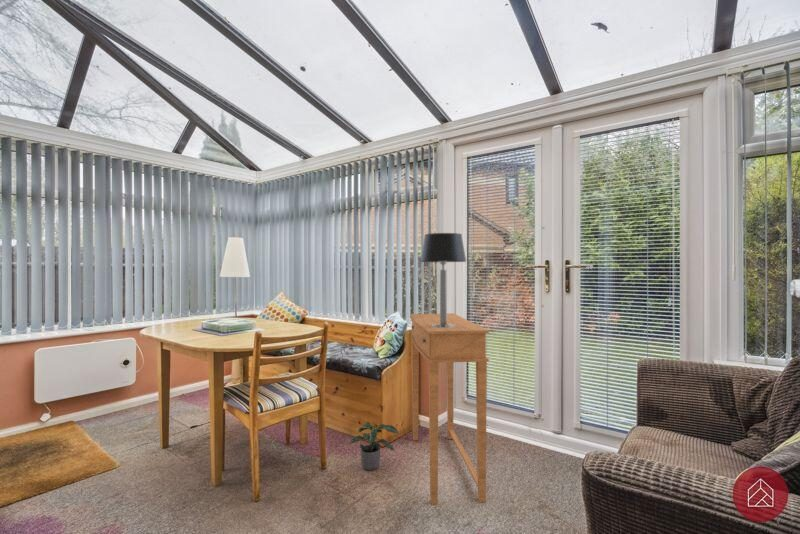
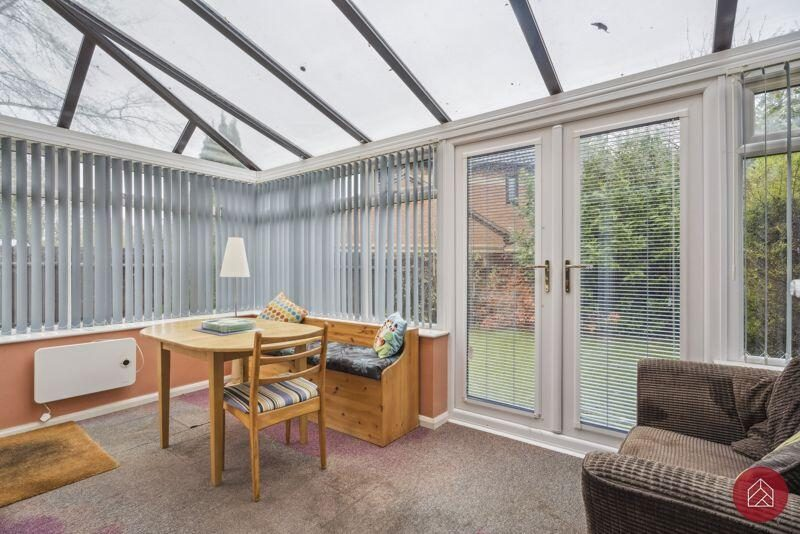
- side table (437, 392)
- table lamp (443, 279)
- potted plant (373, 445)
